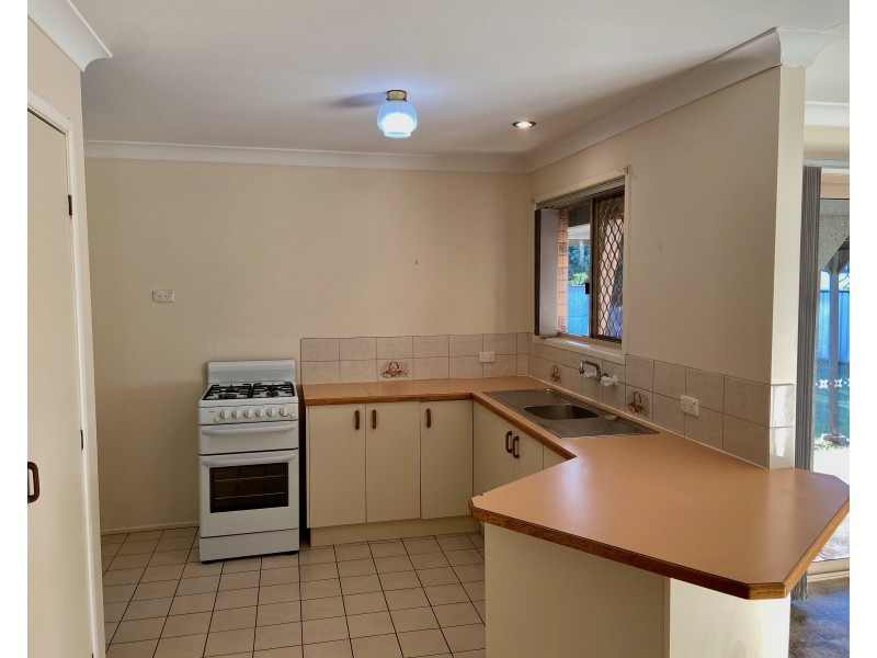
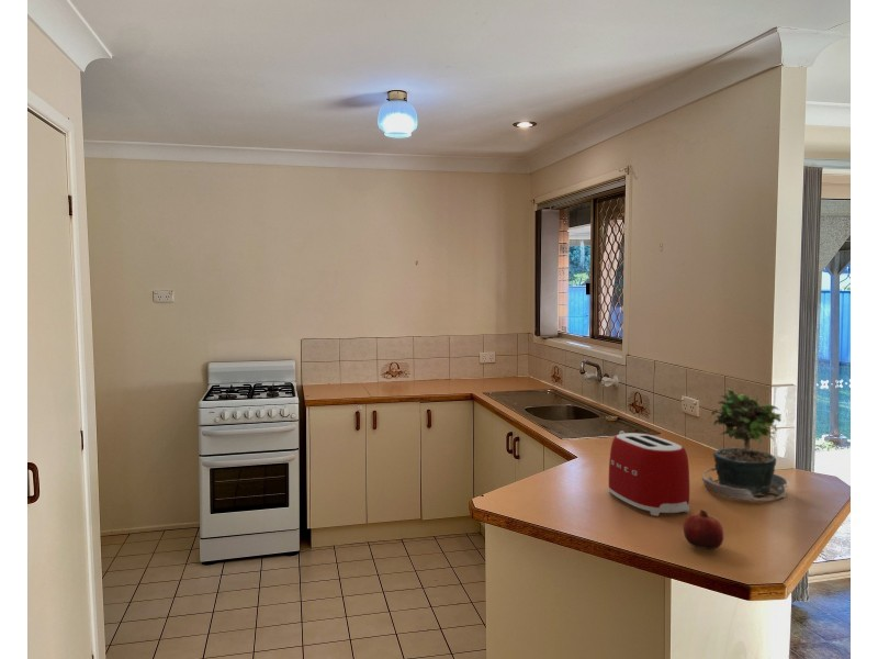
+ fruit (702, 529)
+ potted plant (744, 437)
+ toaster (646, 470)
